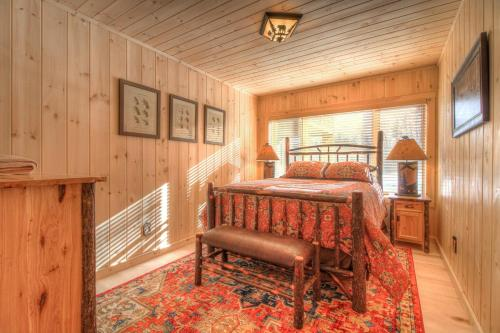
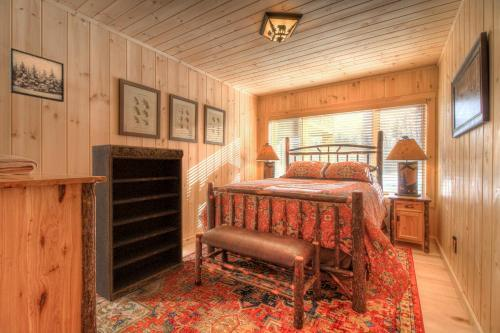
+ wall art (38, 77)
+ bookshelf (142, 213)
